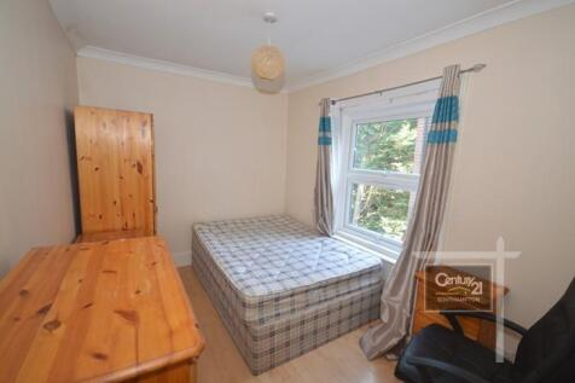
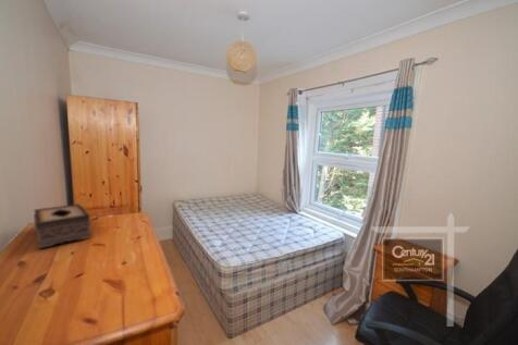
+ tissue box (61, 223)
